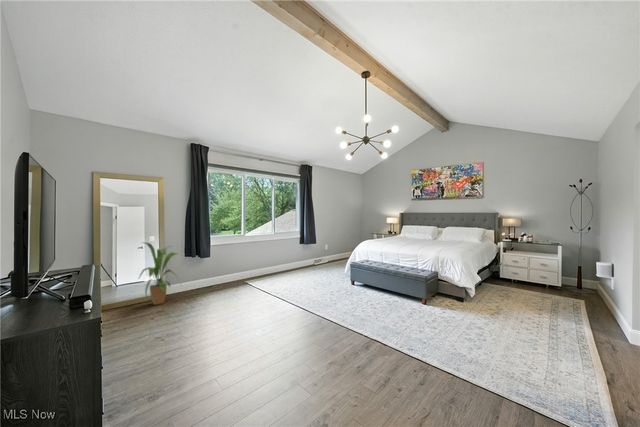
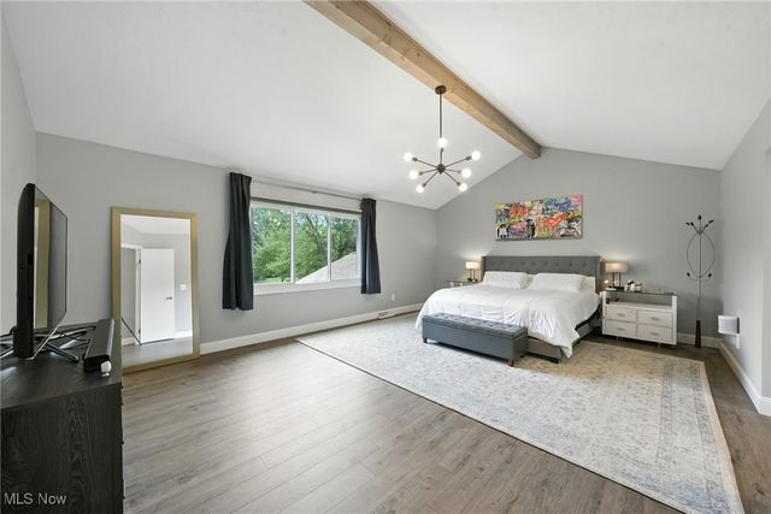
- house plant (163, 270)
